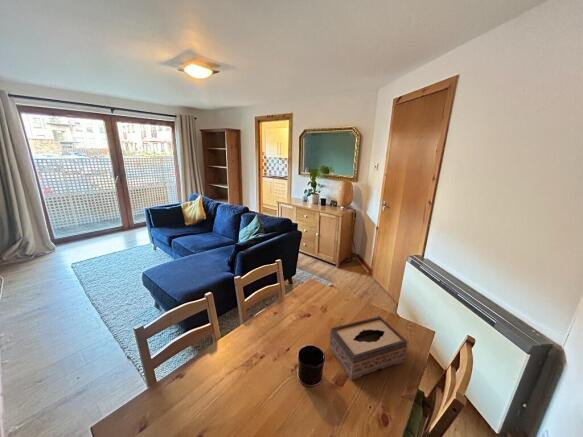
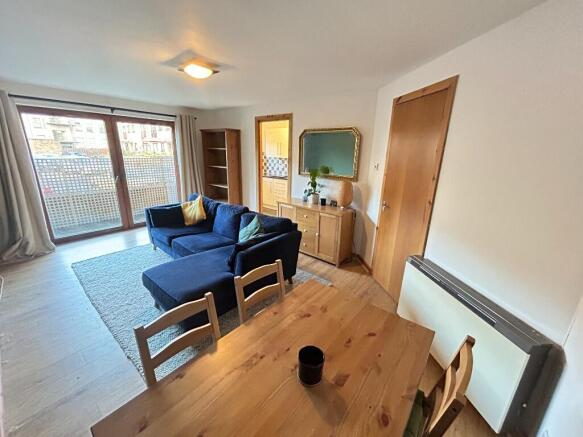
- tissue box (366, 344)
